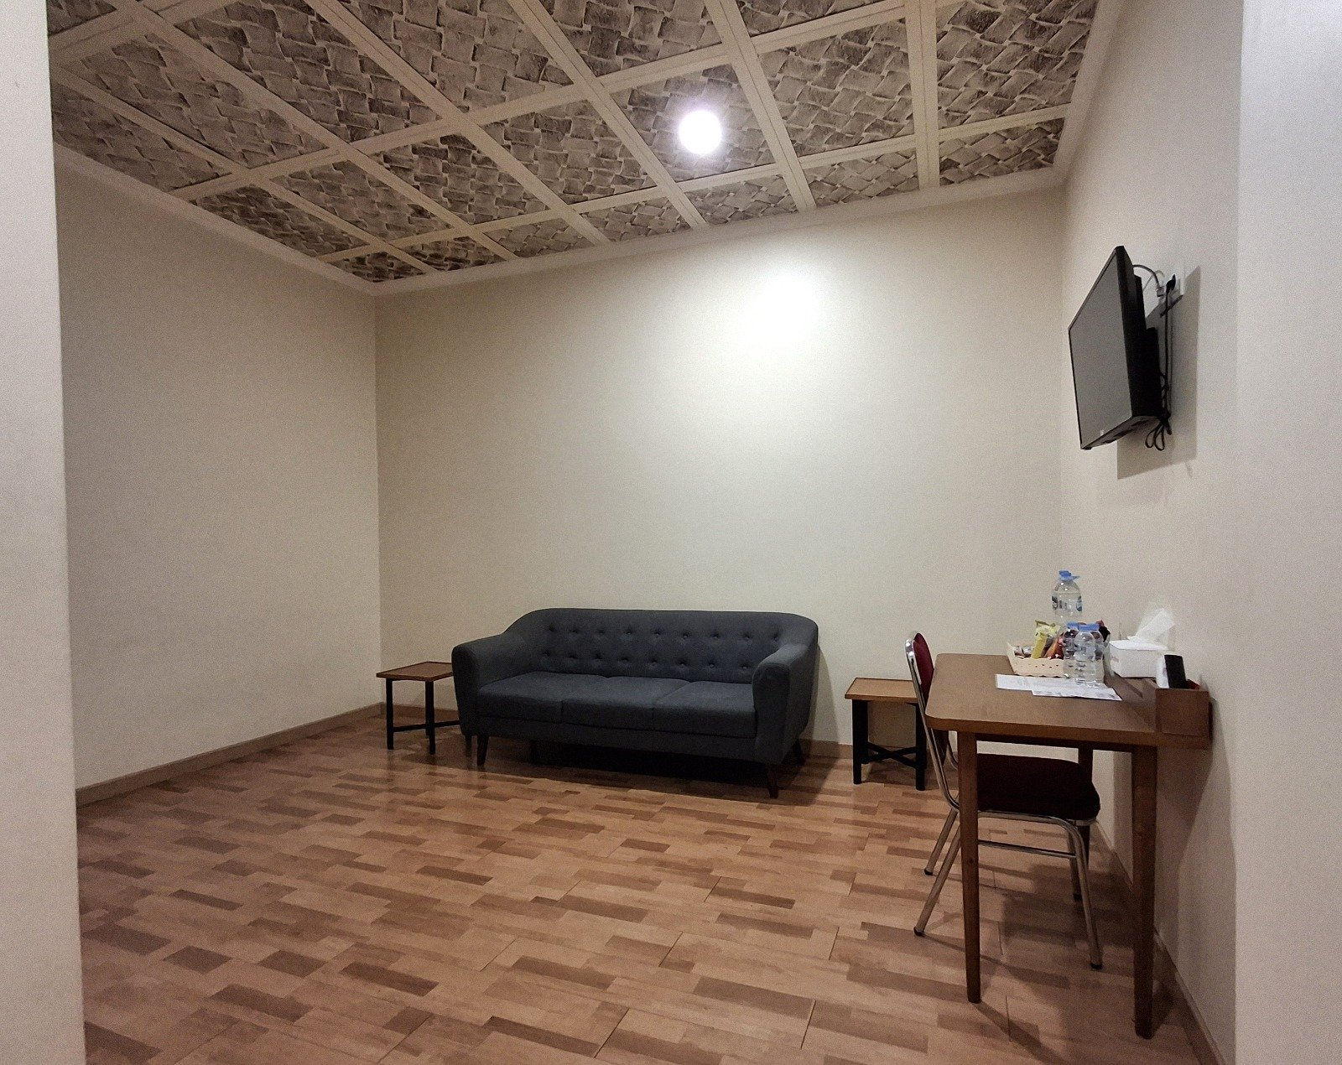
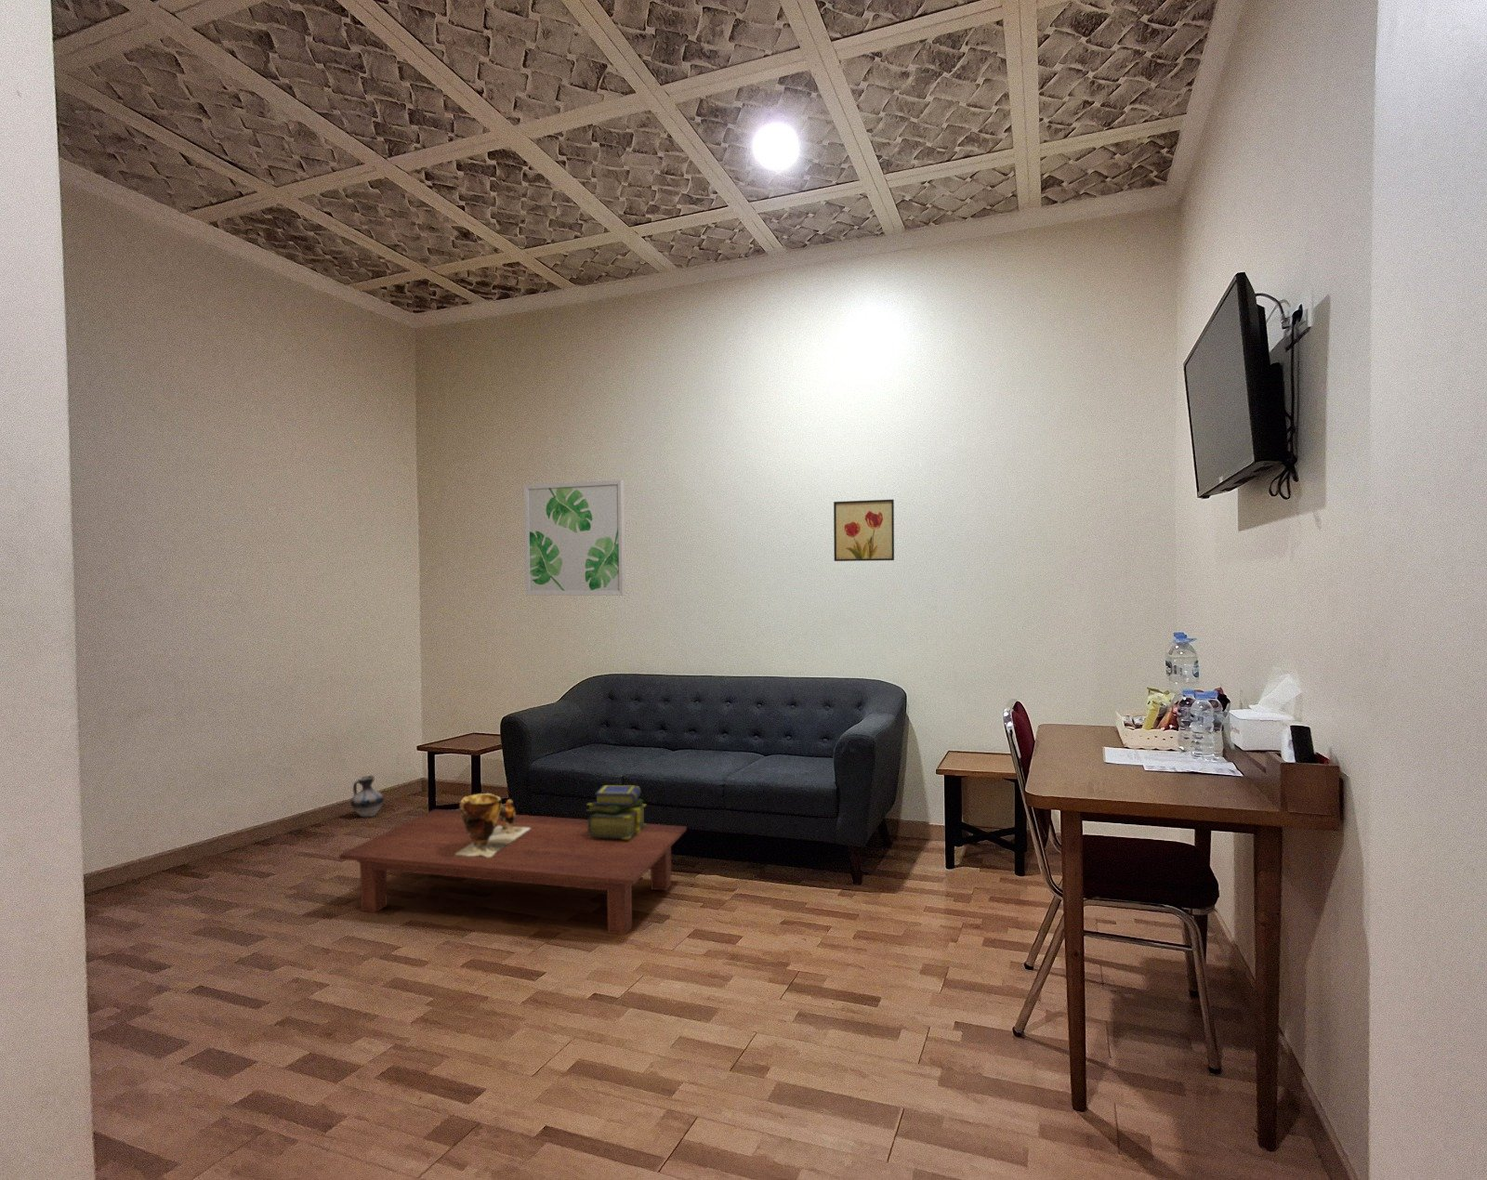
+ wall art (573, 539)
+ coffee table (520, 868)
+ stack of books (617, 808)
+ ceramic jug (366, 796)
+ clay pot (492, 816)
+ wall art (863, 531)
